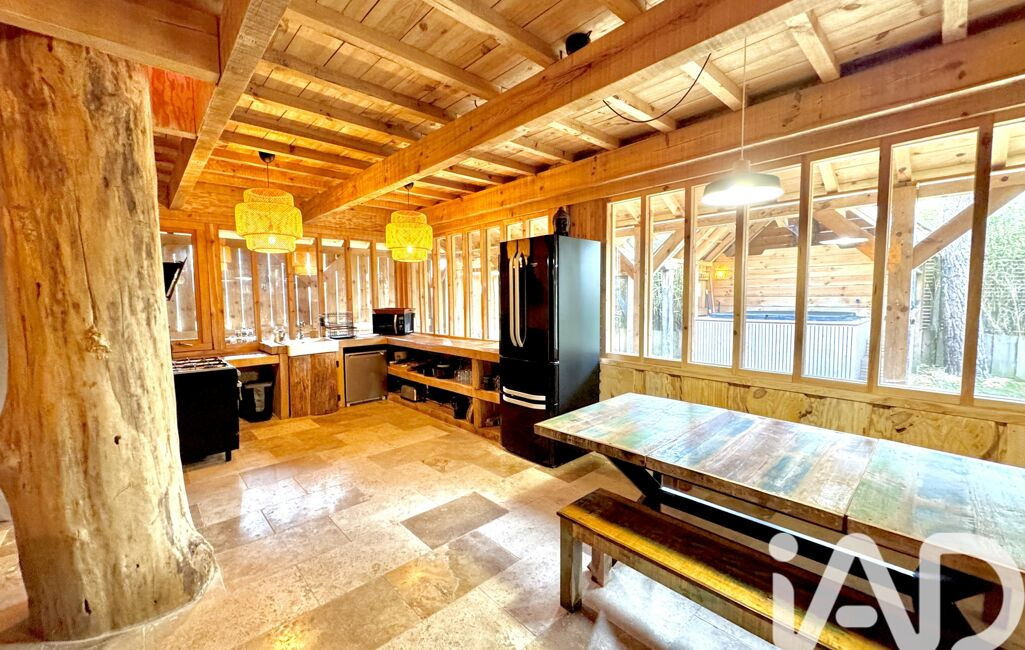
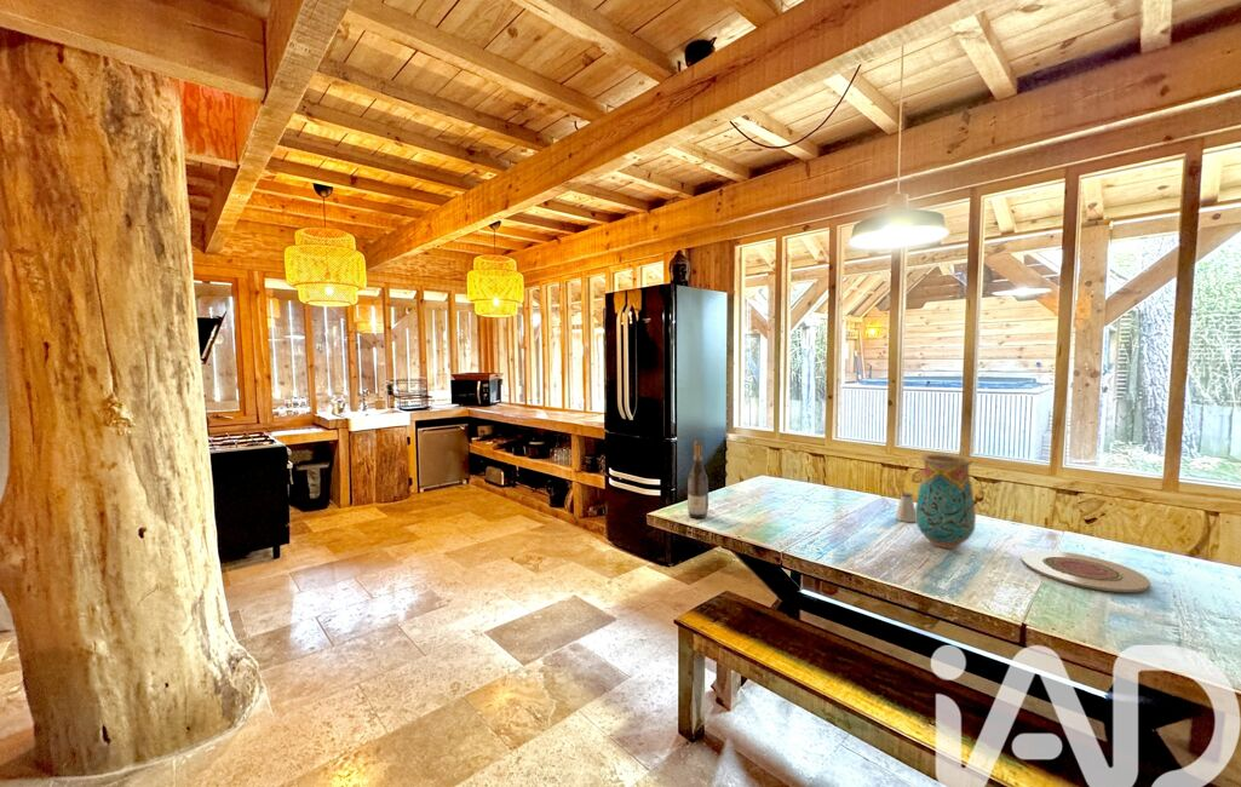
+ plate (1081, 568)
+ wine bottle (697, 478)
+ saltshaker (906, 506)
+ vase (944, 501)
